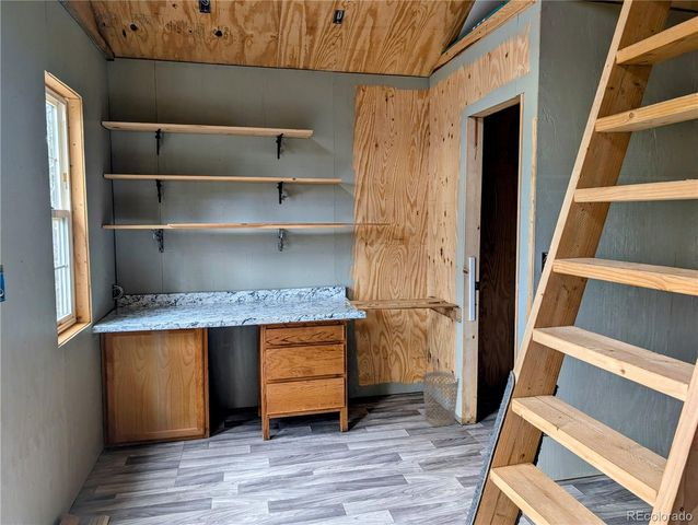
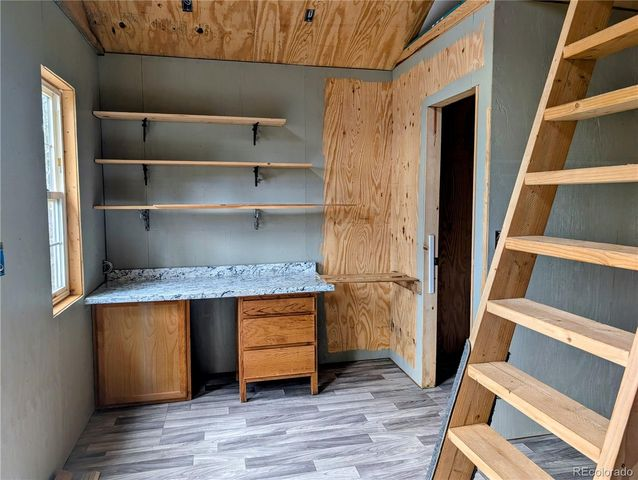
- wastebasket (440, 398)
